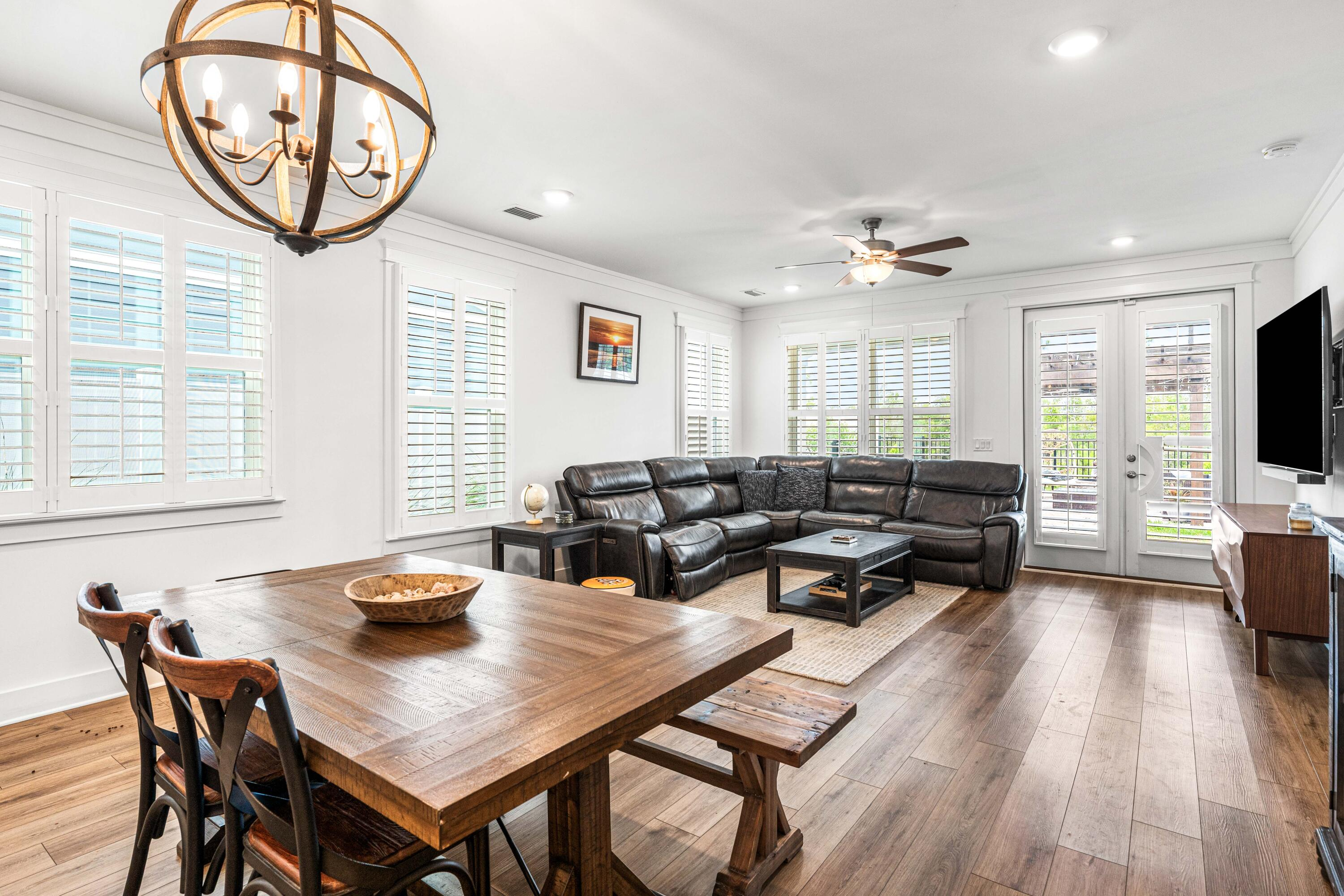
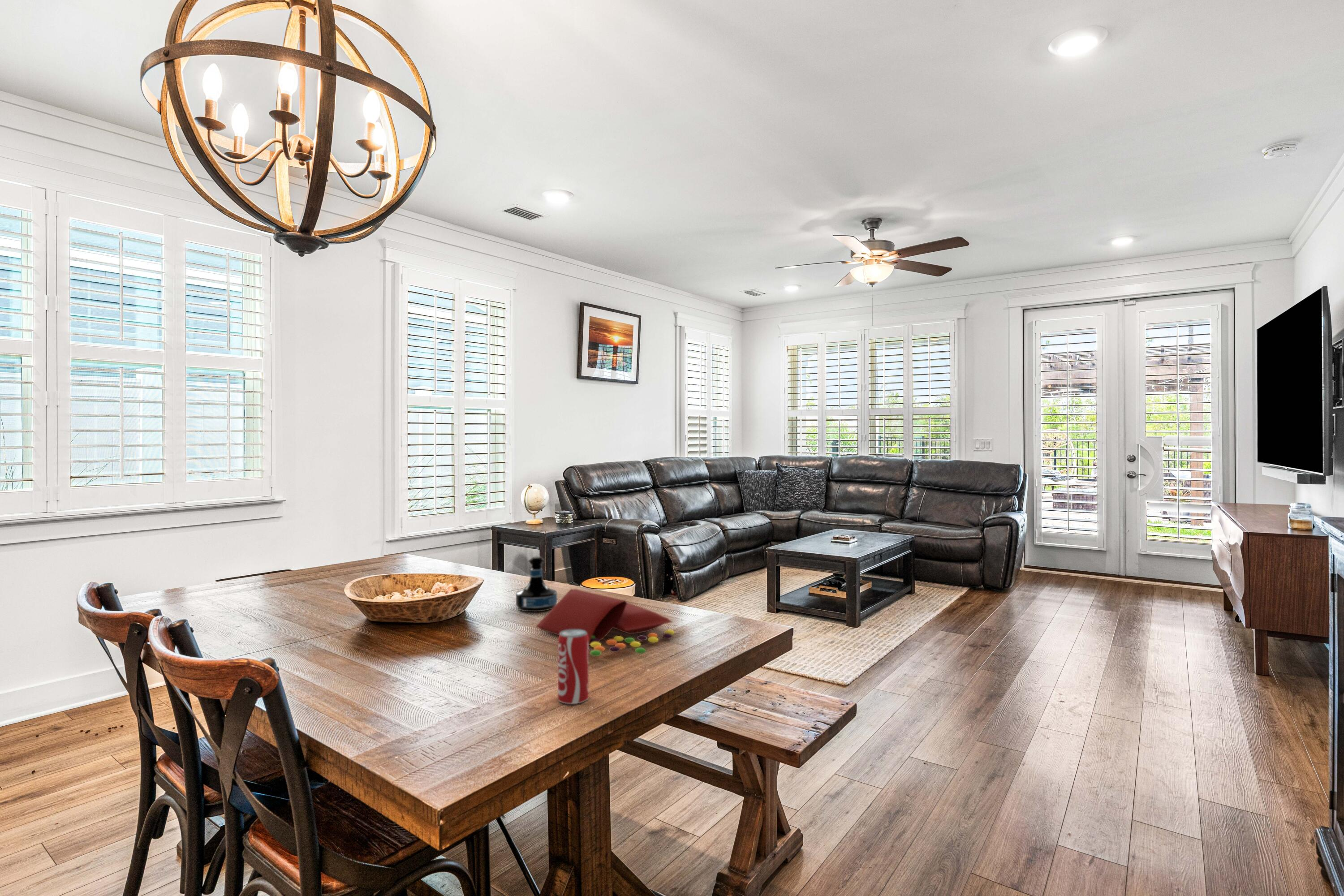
+ candy bag (607, 618)
+ beverage can (573, 665)
+ tequila bottle (536, 582)
